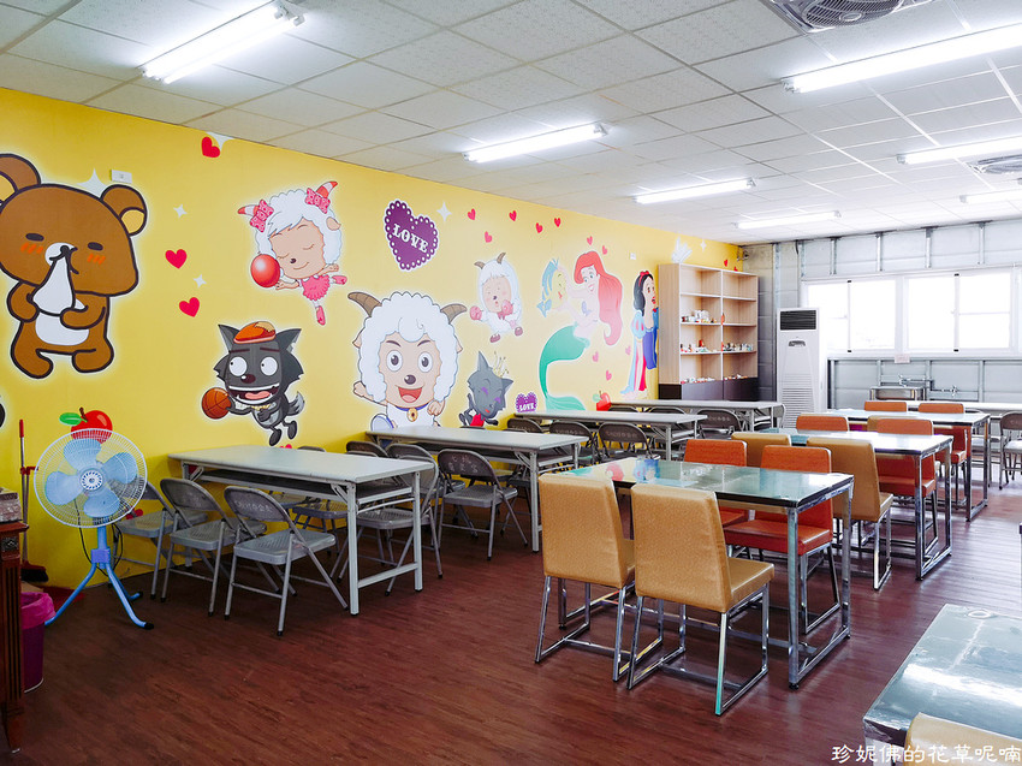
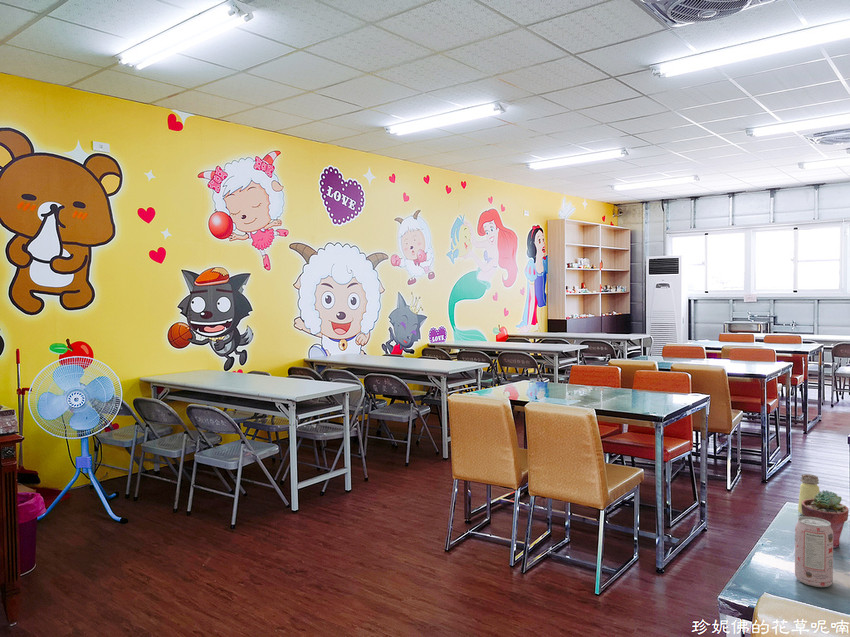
+ beverage can (813, 550)
+ saltshaker (809, 494)
+ potted succulent (824, 516)
